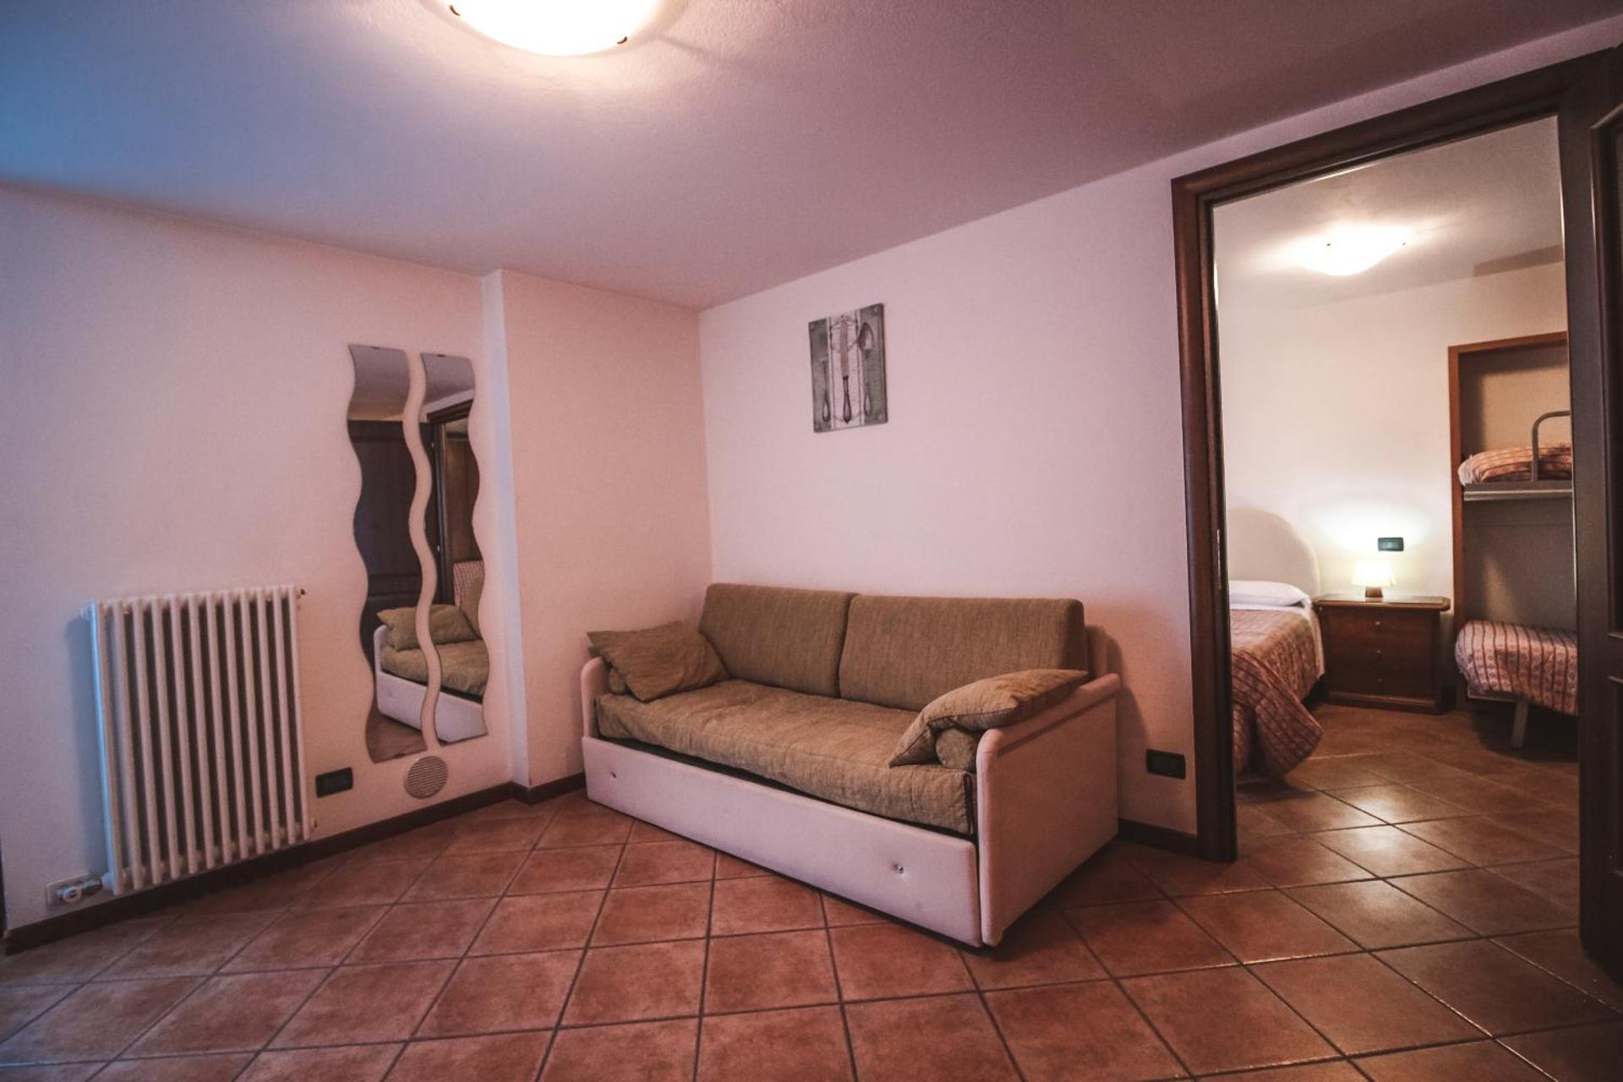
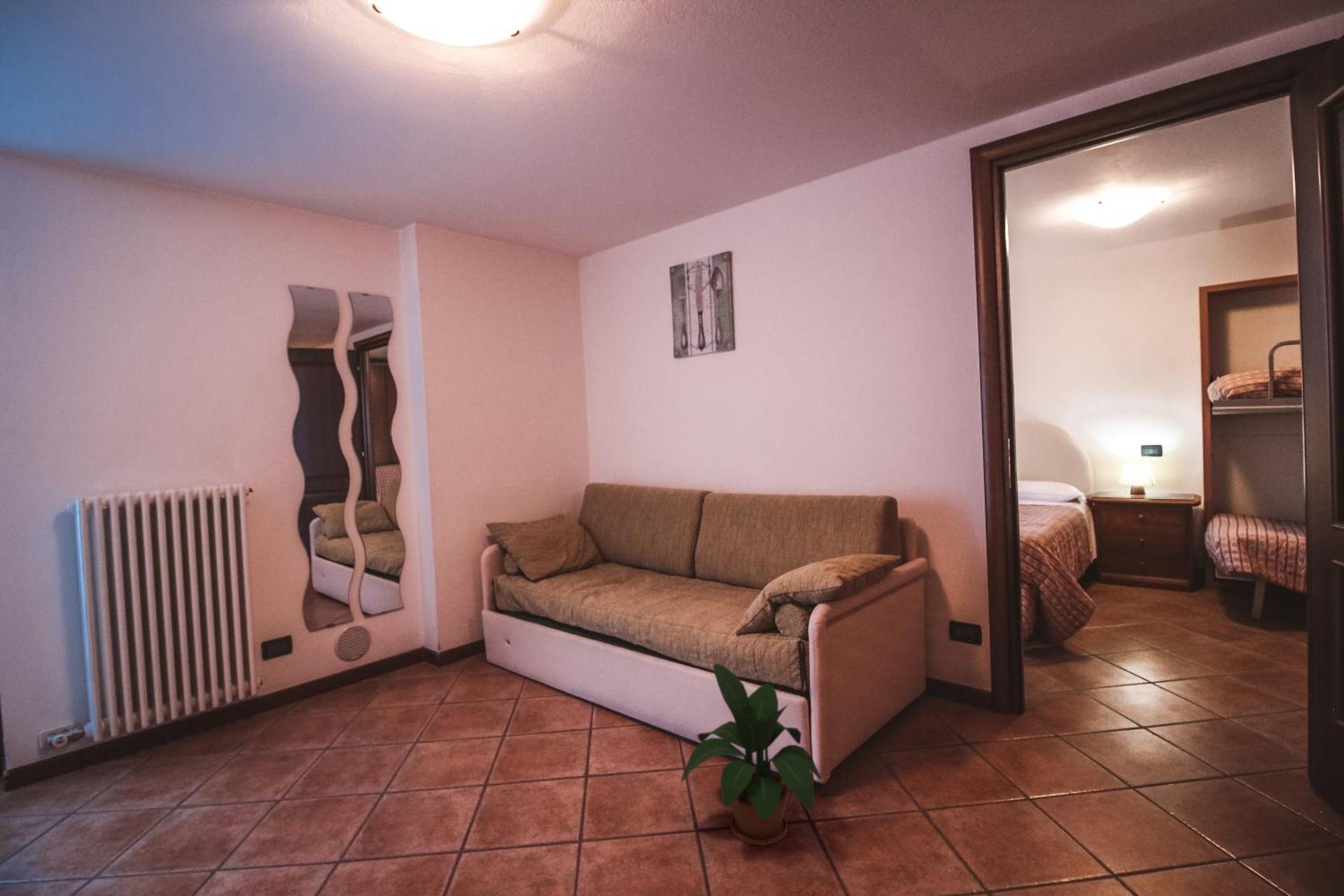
+ potted plant (757, 746)
